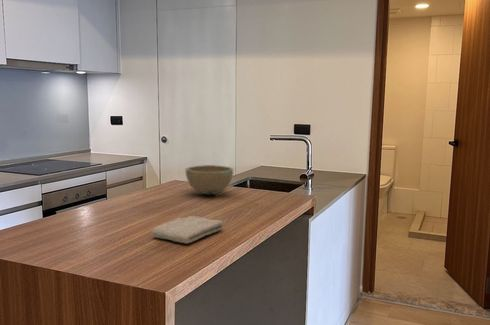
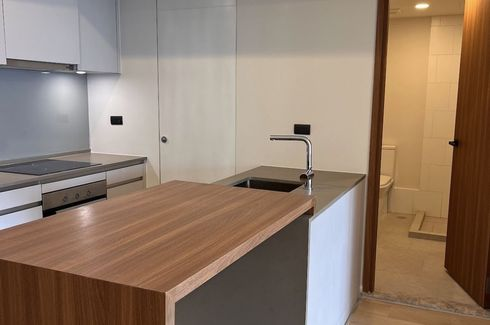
- bowl (209, 181)
- washcloth (189, 228)
